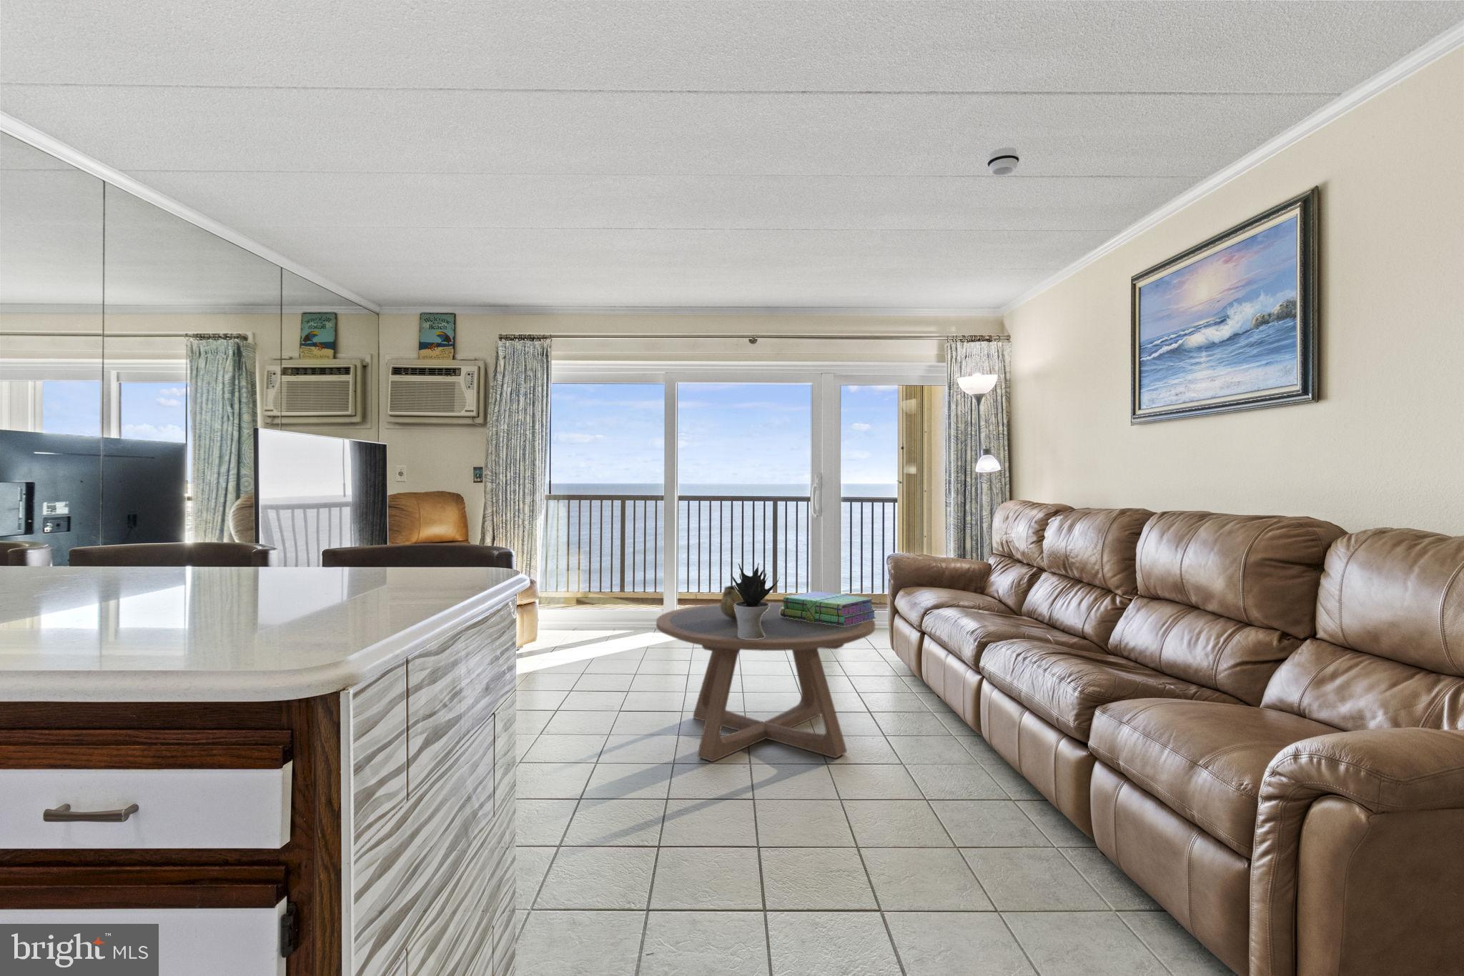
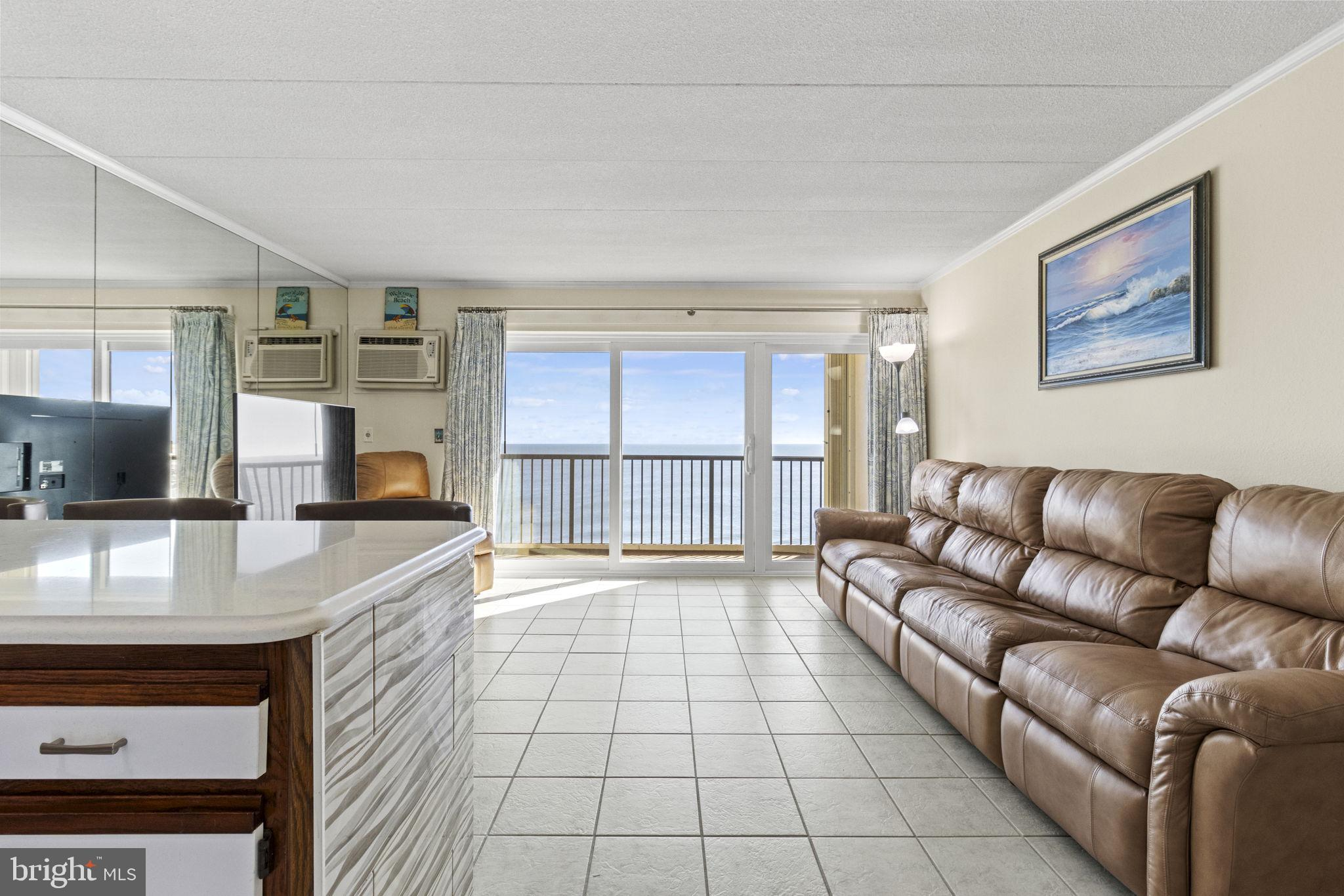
- decorative bowl (743, 600)
- stack of books (828, 607)
- coffee table (765, 650)
- smoke detector (1003, 161)
- potted plant (753, 599)
